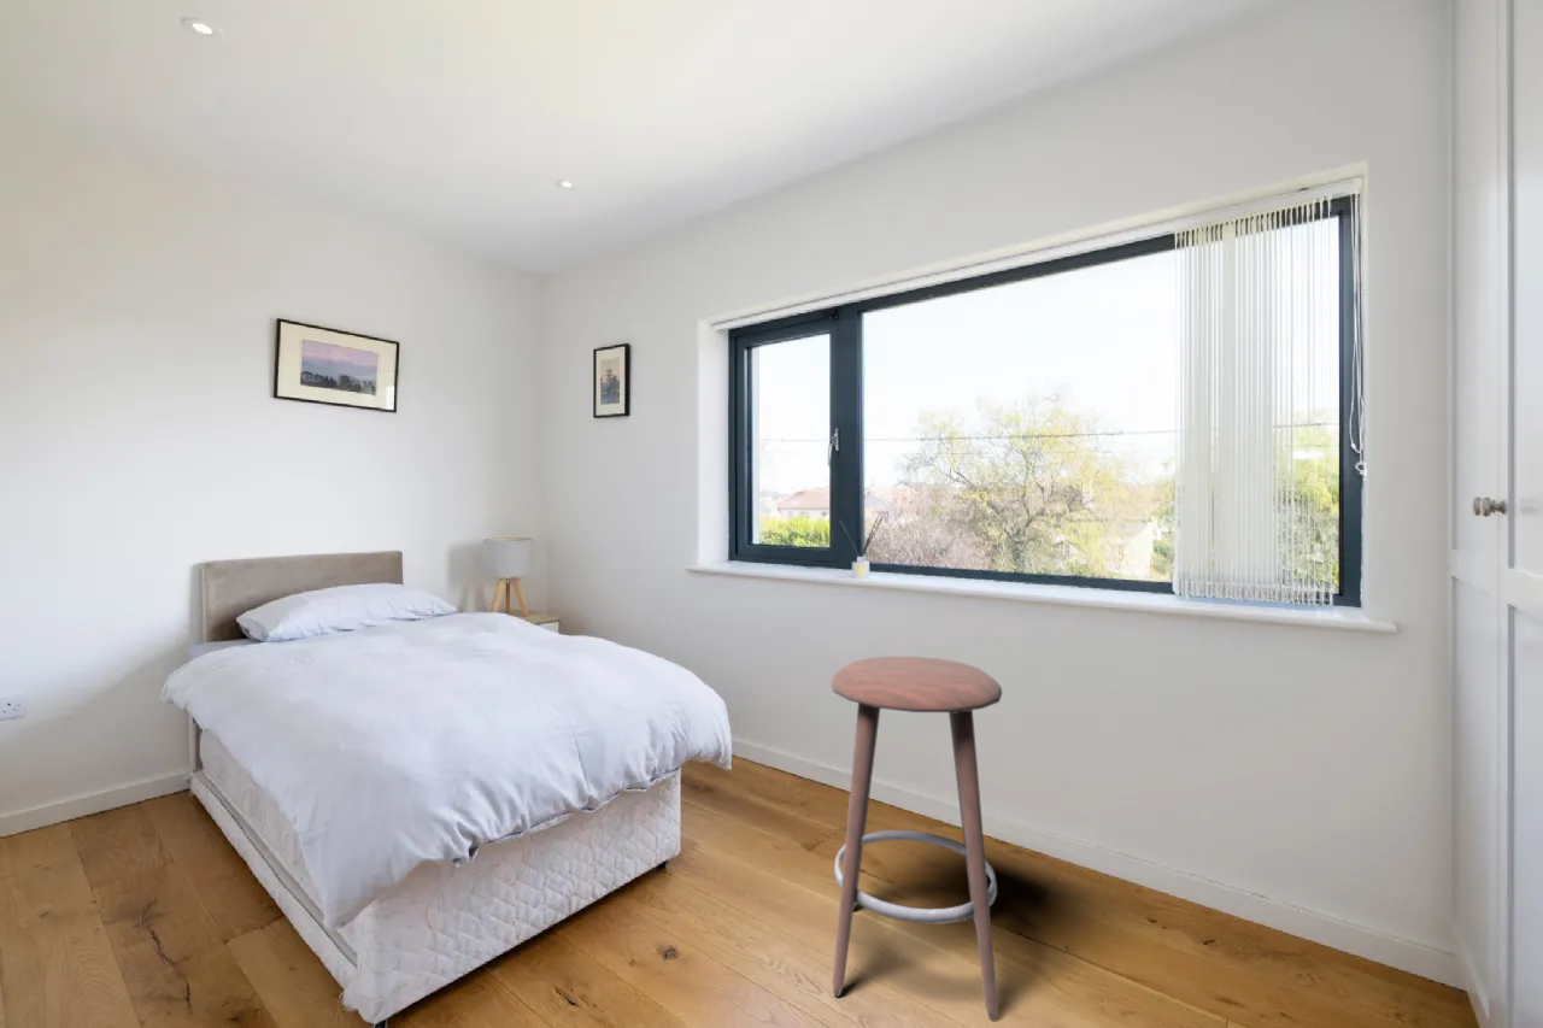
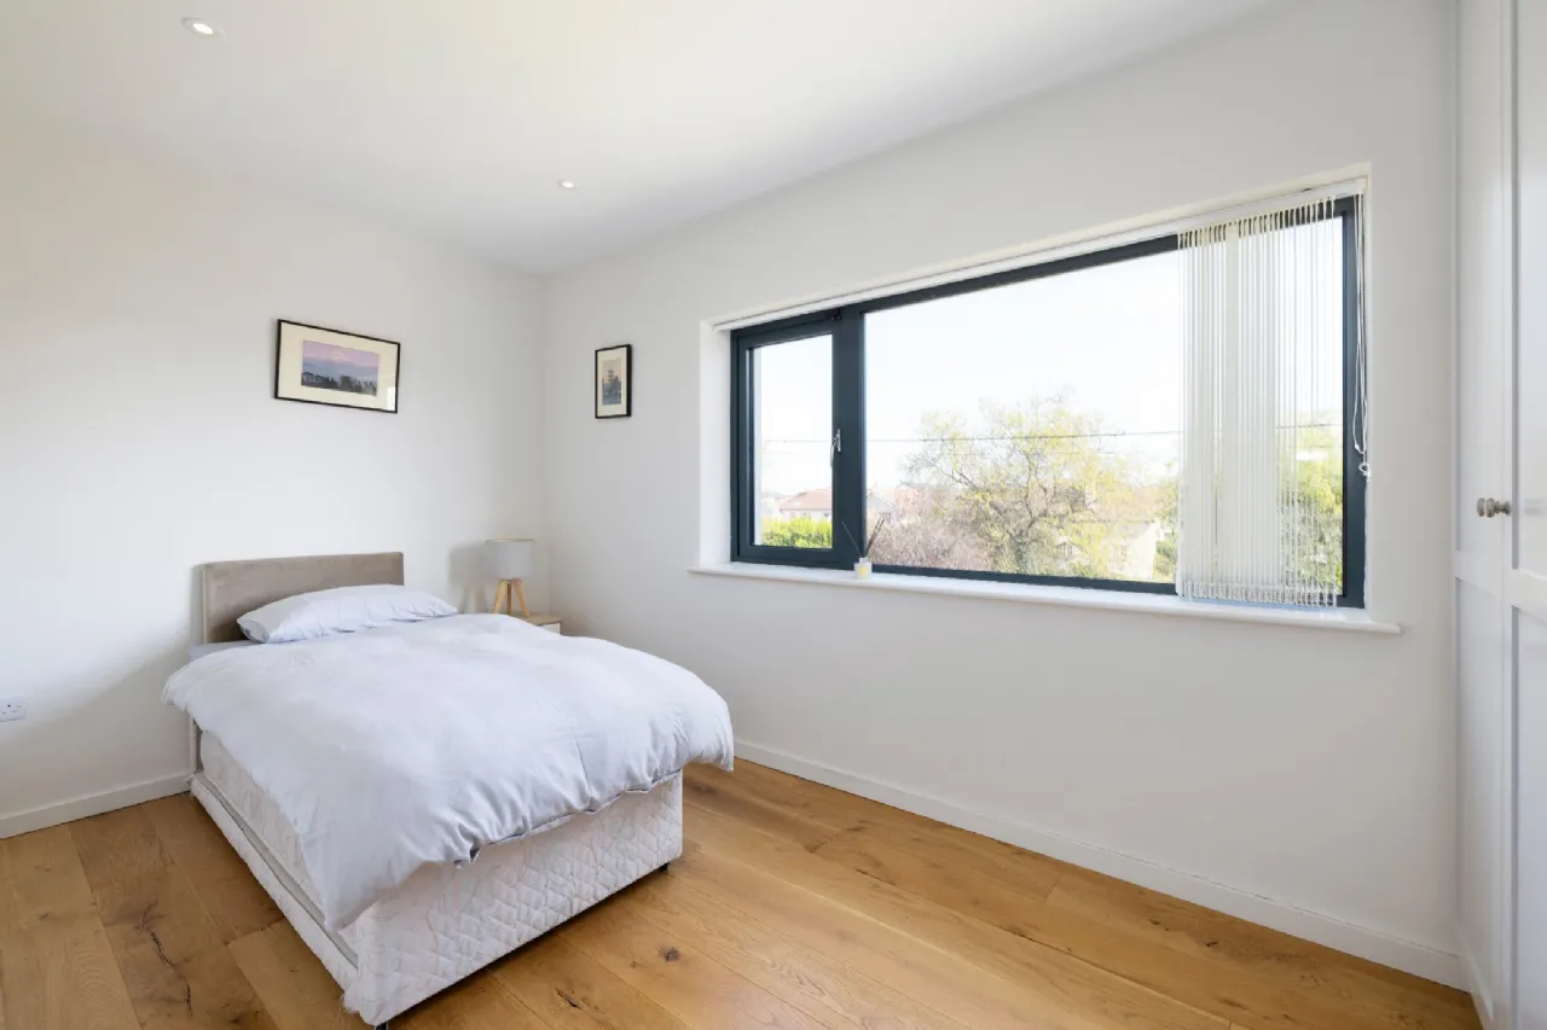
- stool (914, 830)
